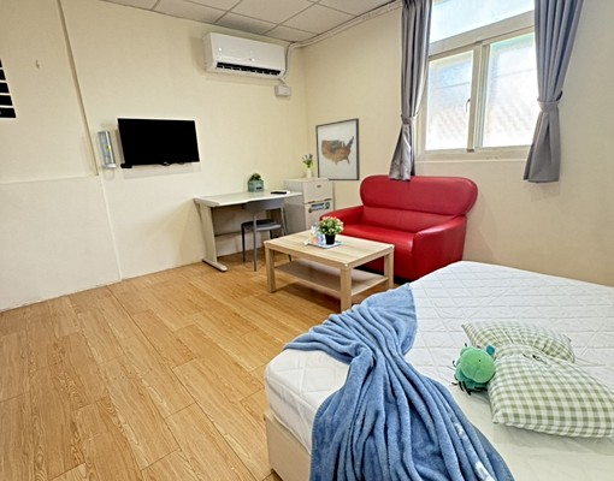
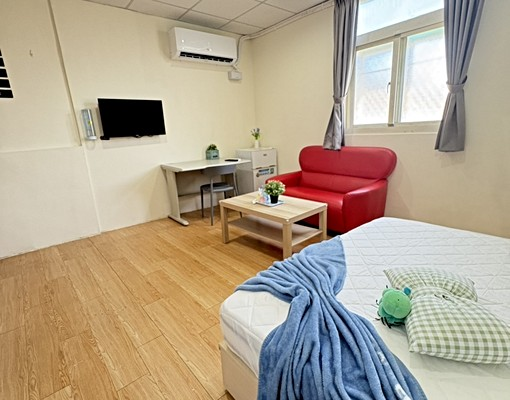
- wall art (336, 152)
